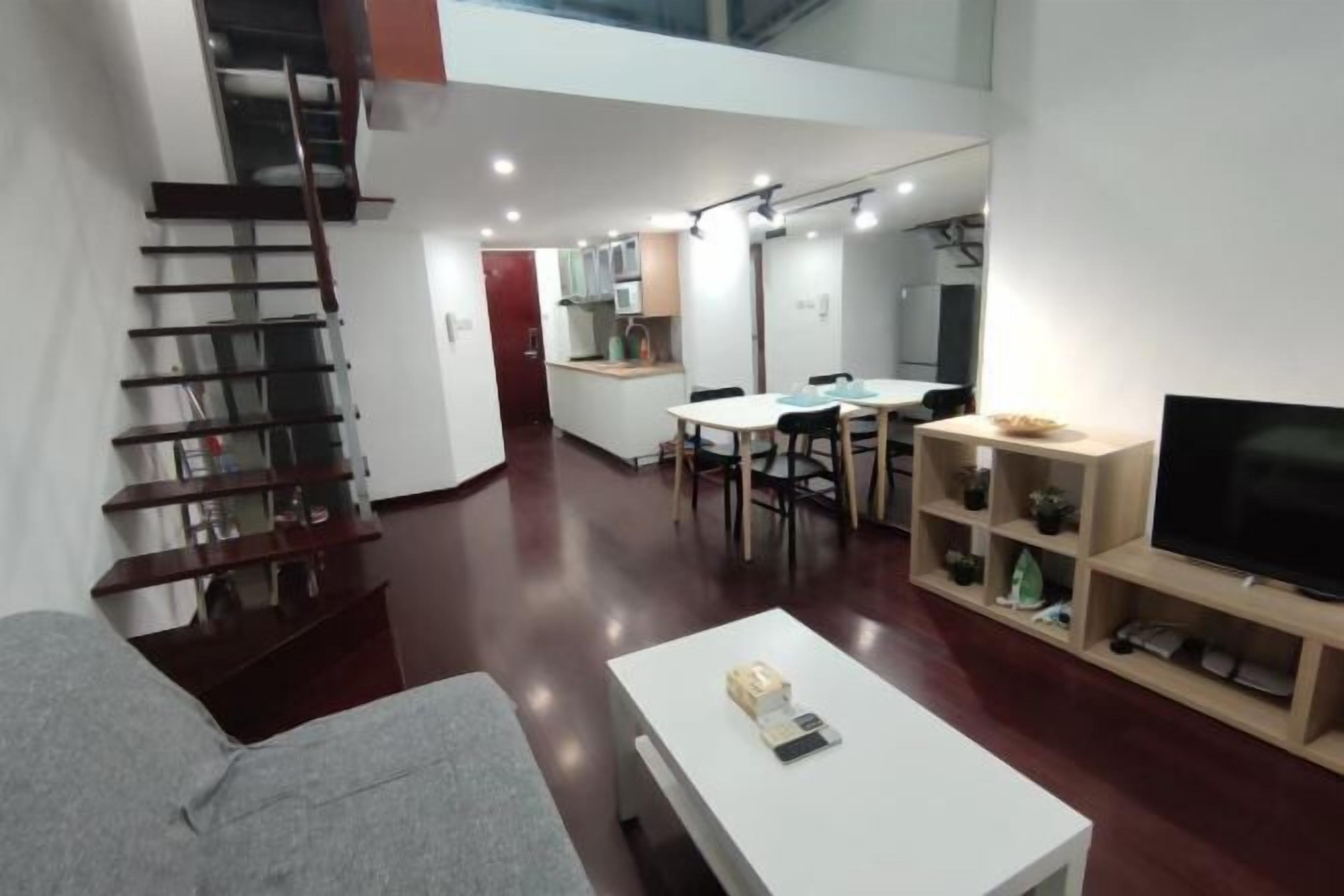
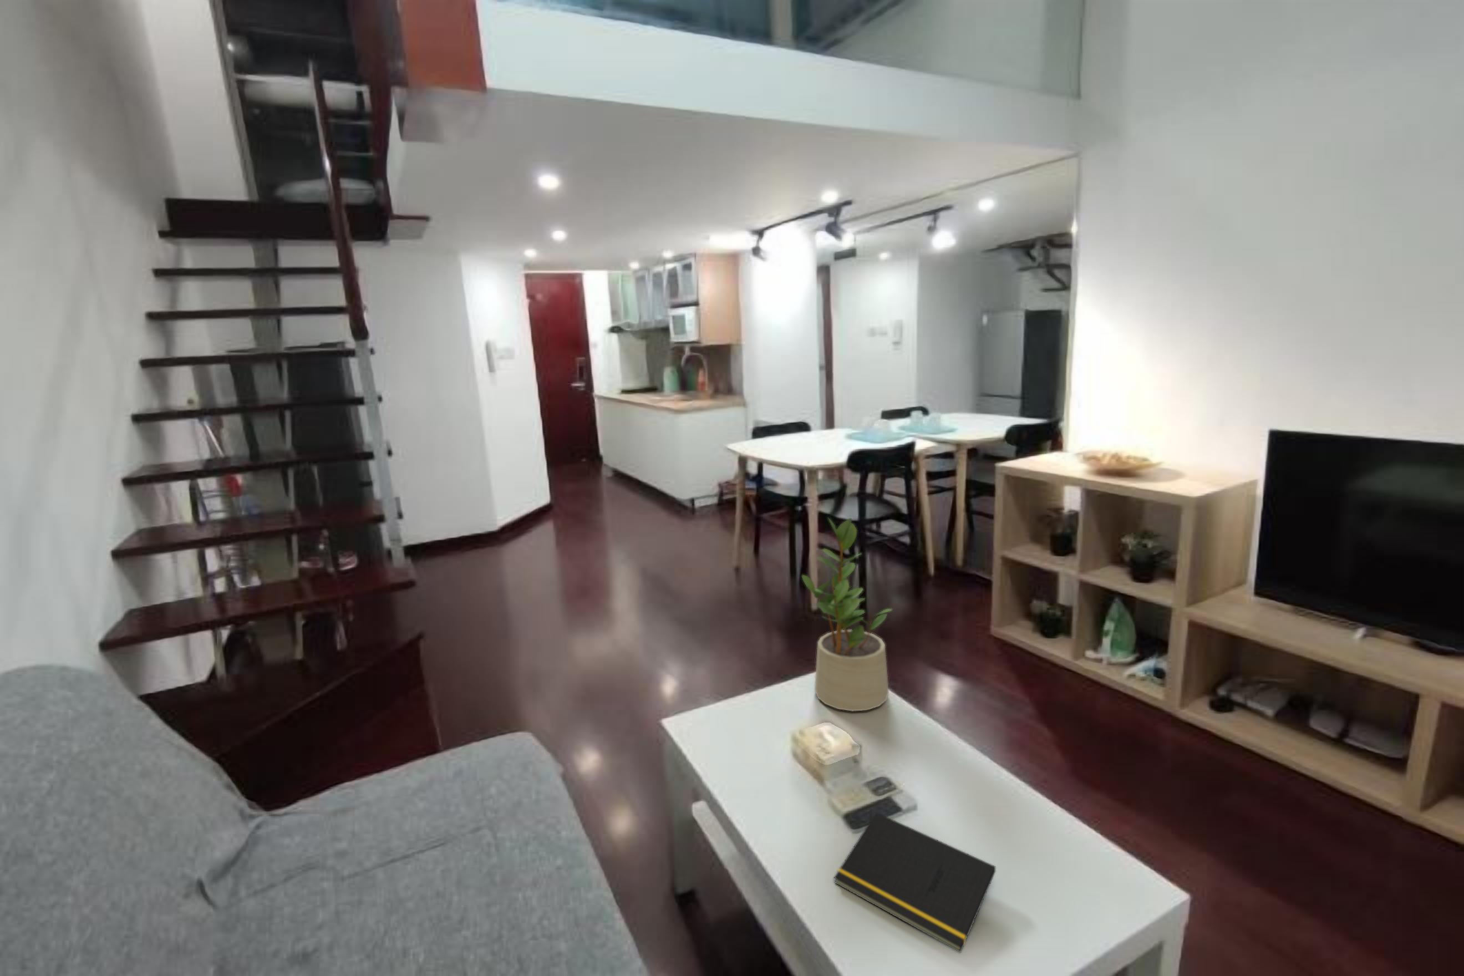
+ notepad (913, 875)
+ potted plant (849, 613)
